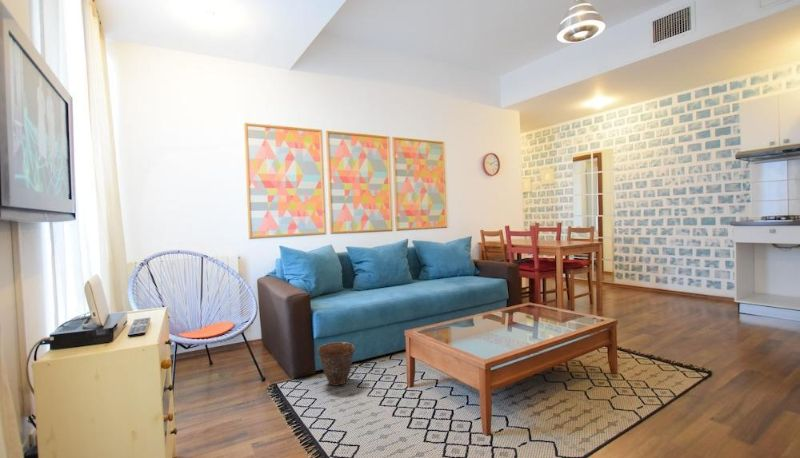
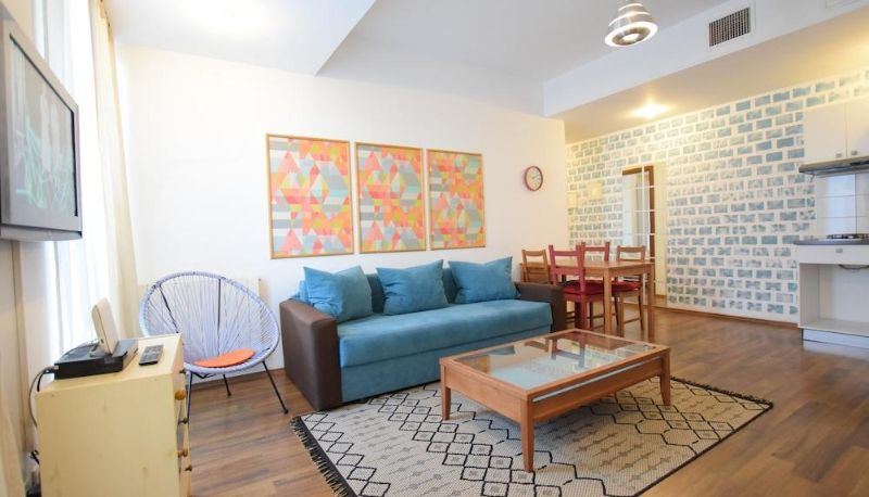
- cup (337, 365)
